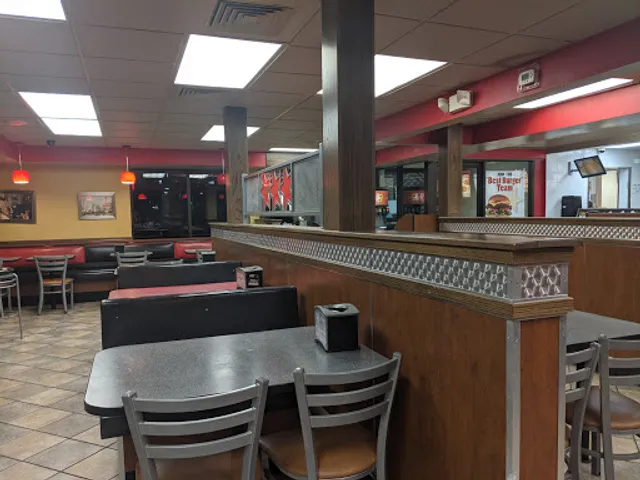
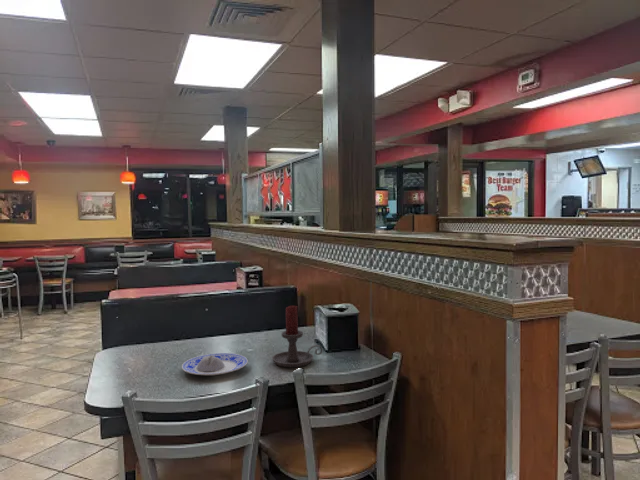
+ plate (215, 362)
+ candle holder (297, 332)
